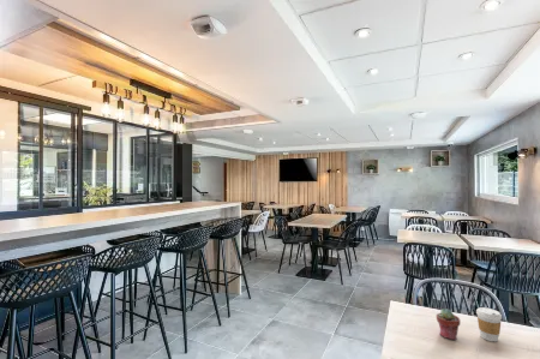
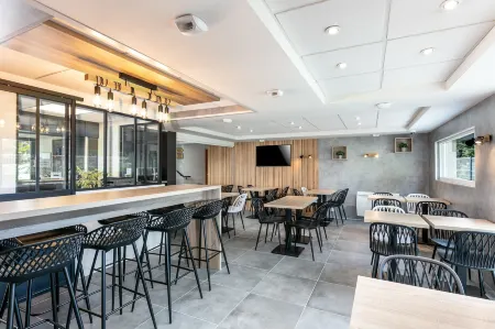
- potted succulent (448, 322)
- coffee cup (488, 323)
